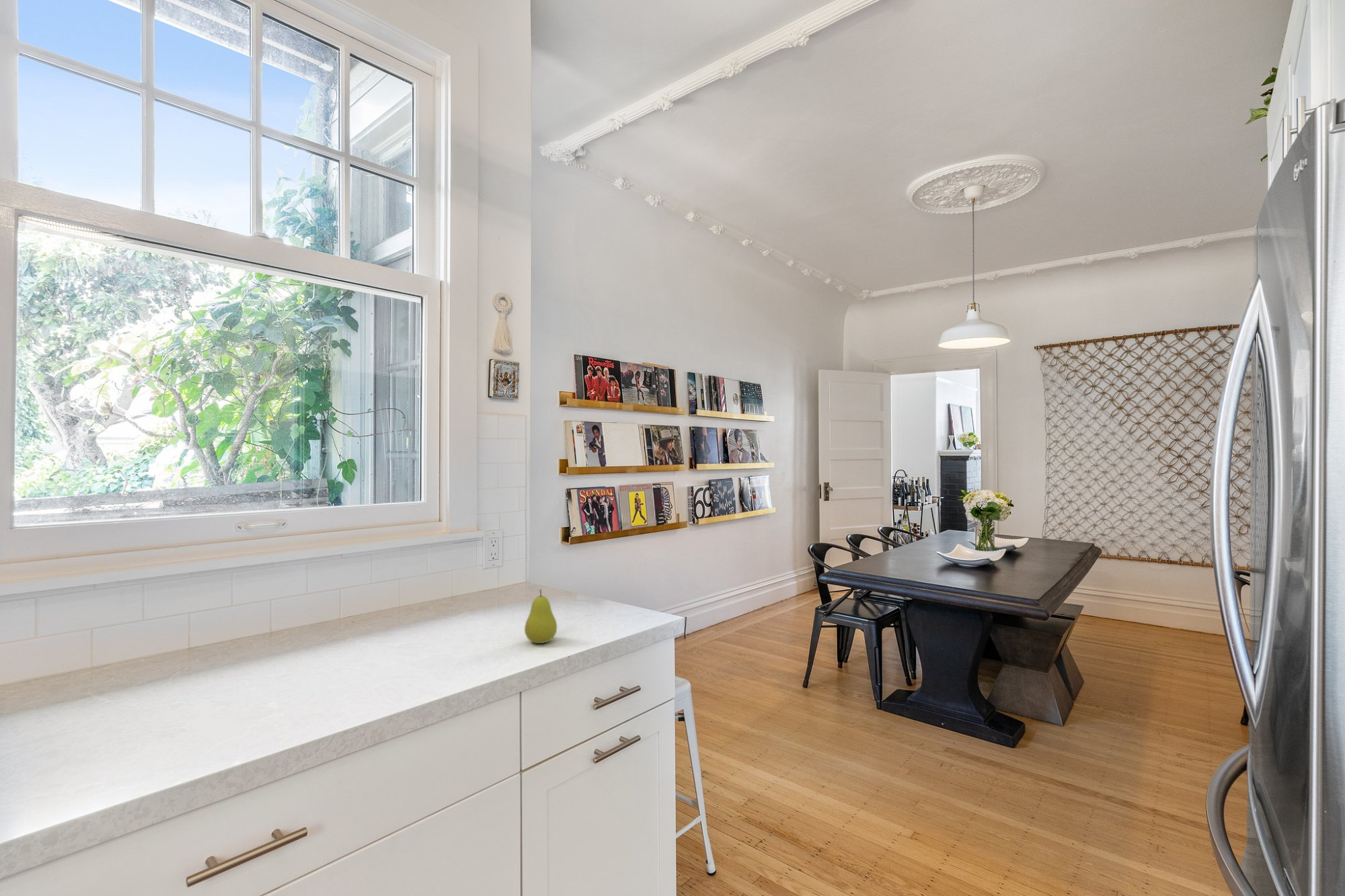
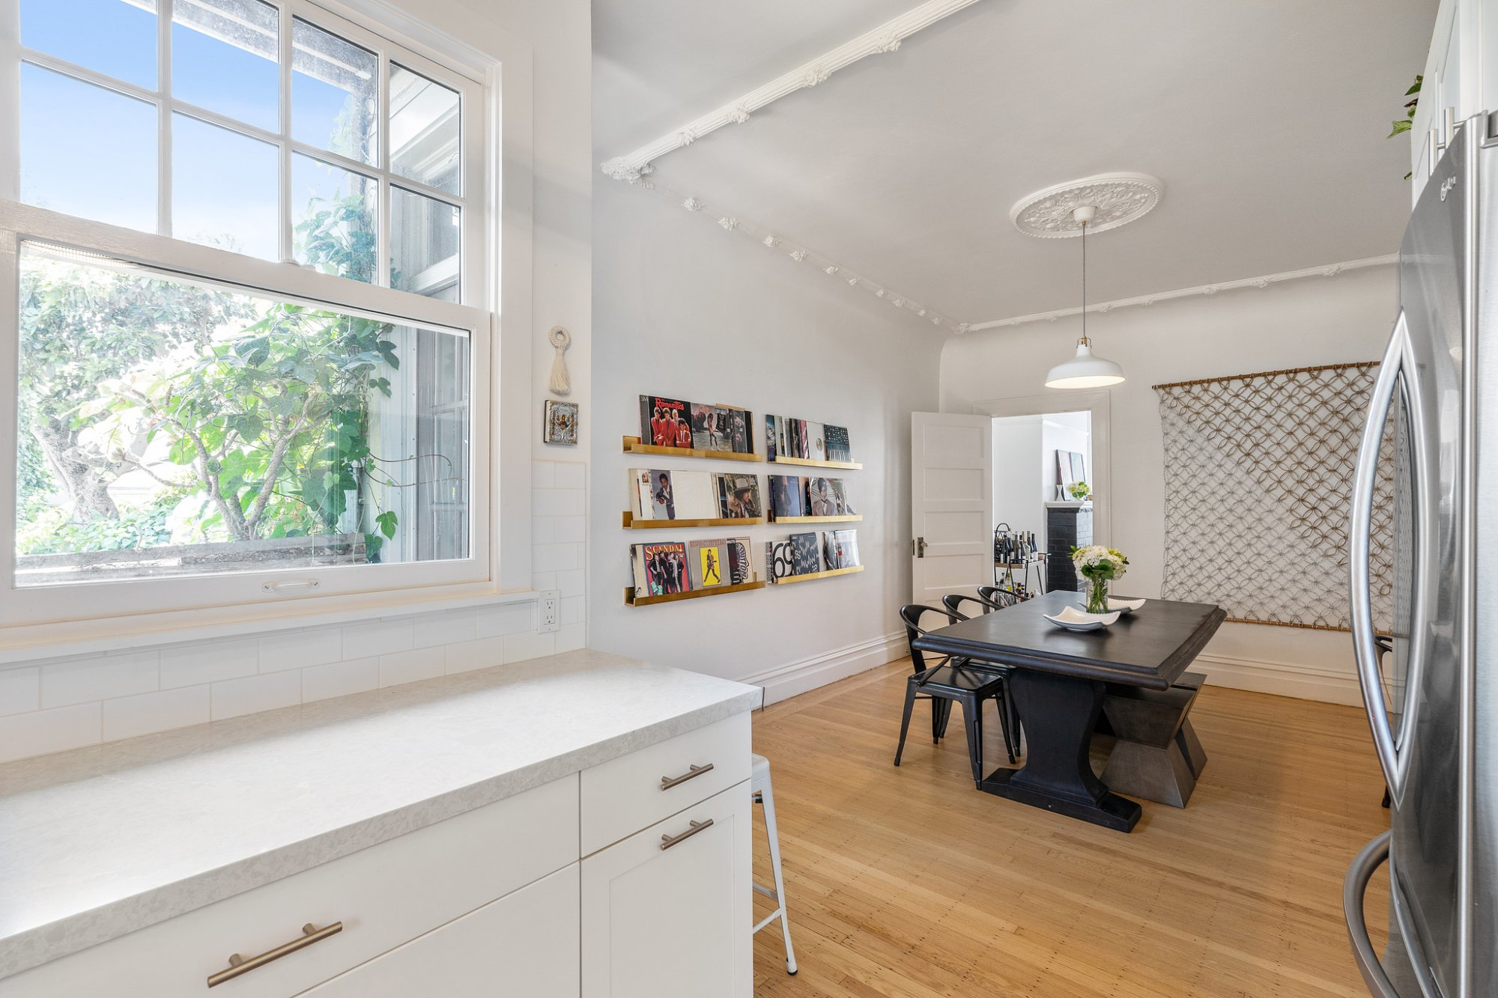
- fruit (541, 615)
